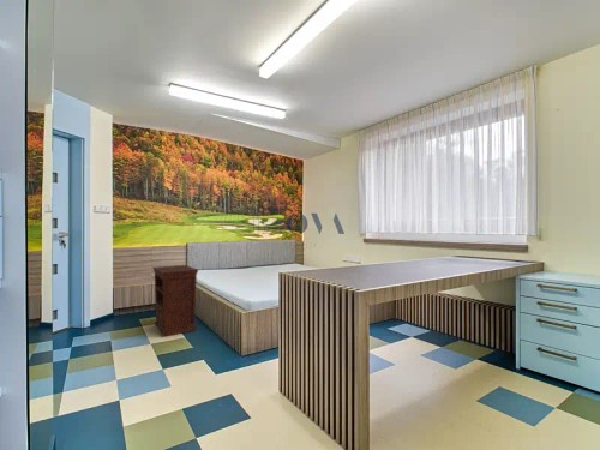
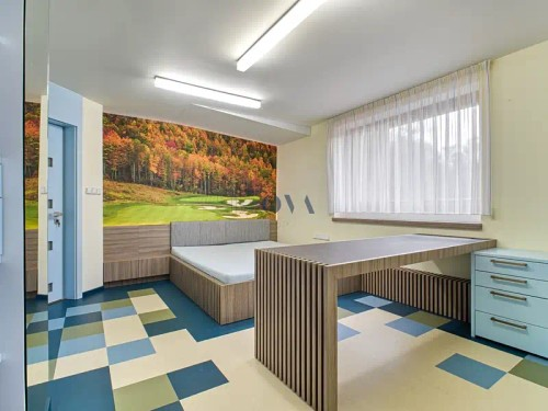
- nightstand (174, 298)
